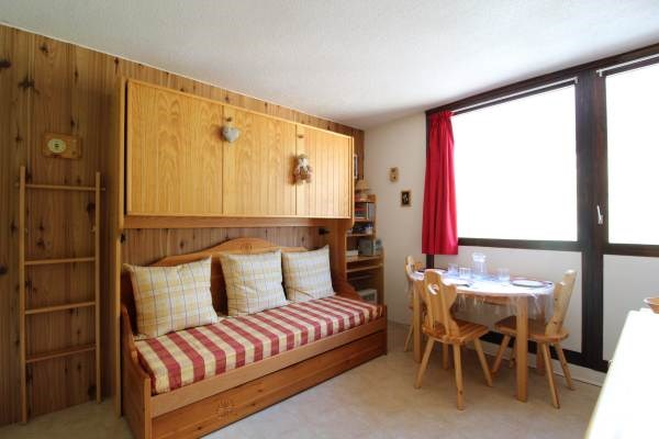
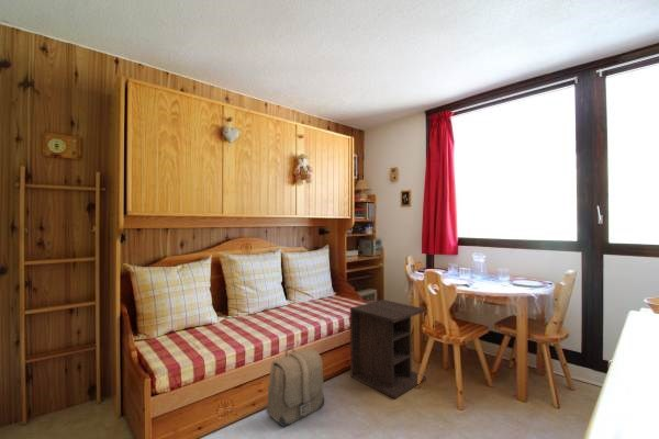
+ backpack (297, 382)
+ nightstand (388, 342)
